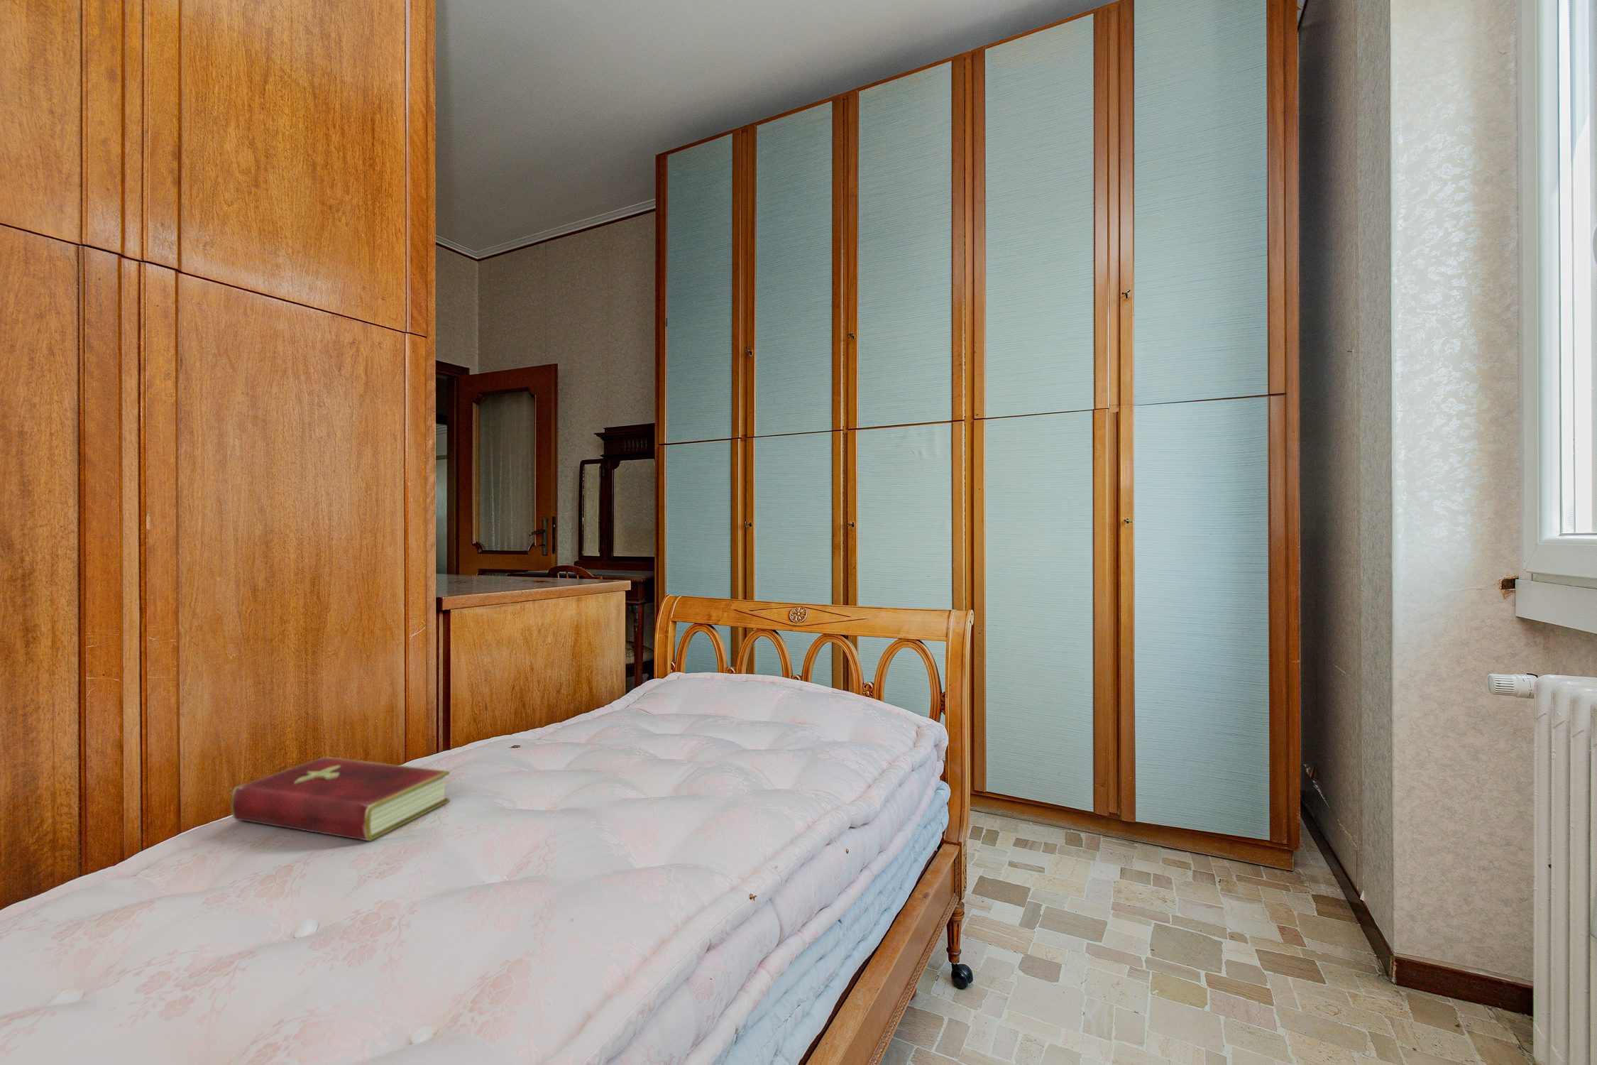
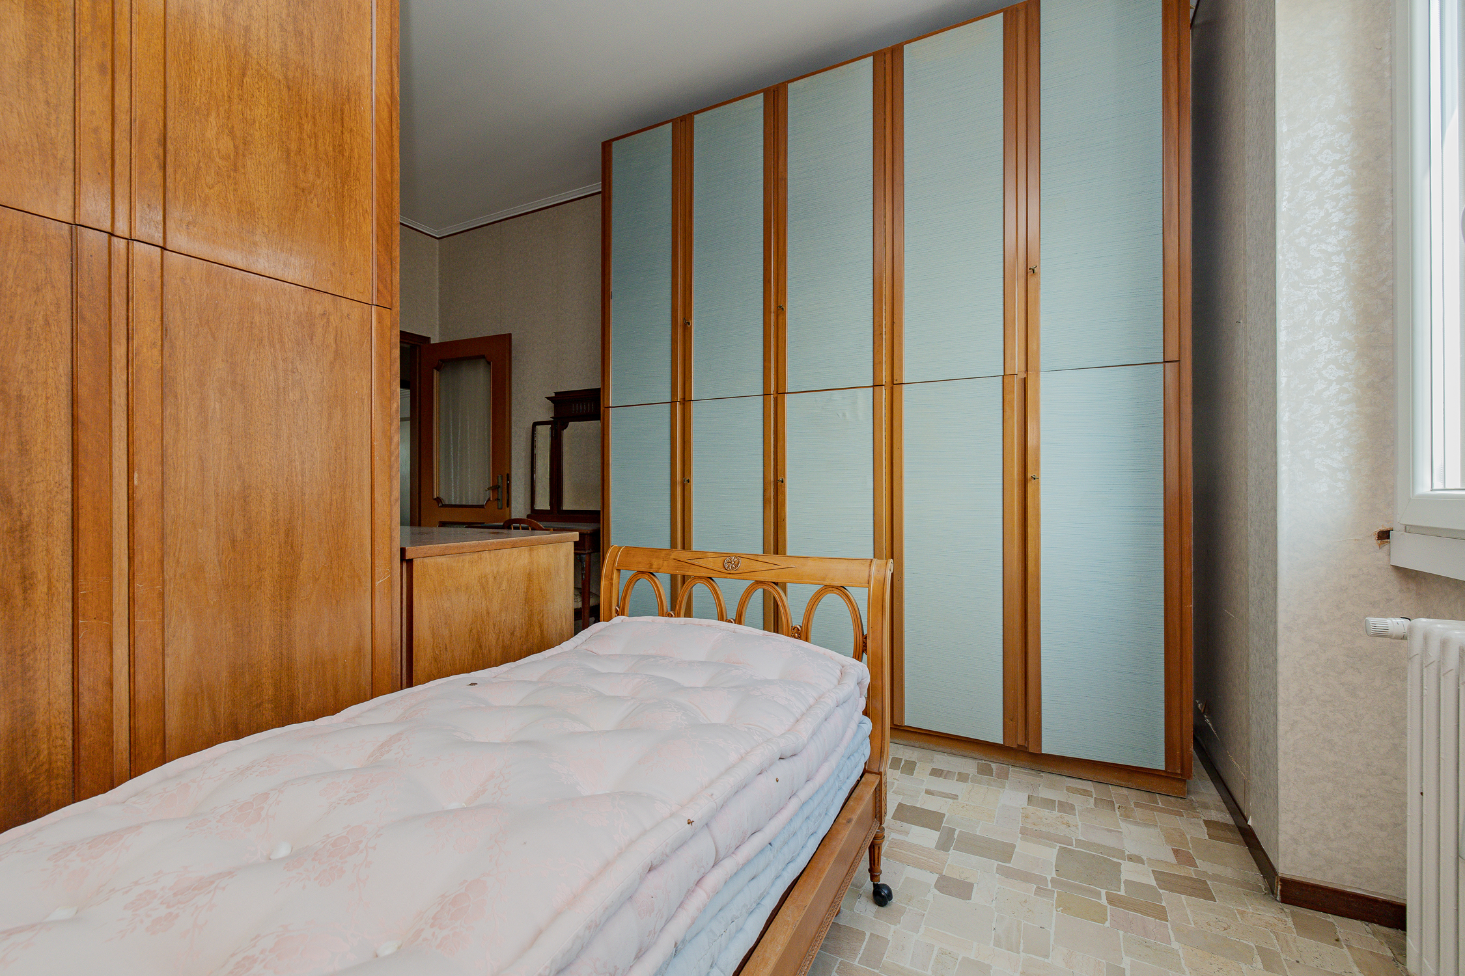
- hardcover book (343, 794)
